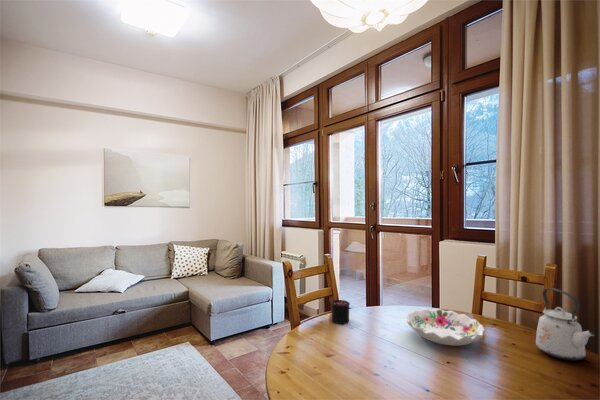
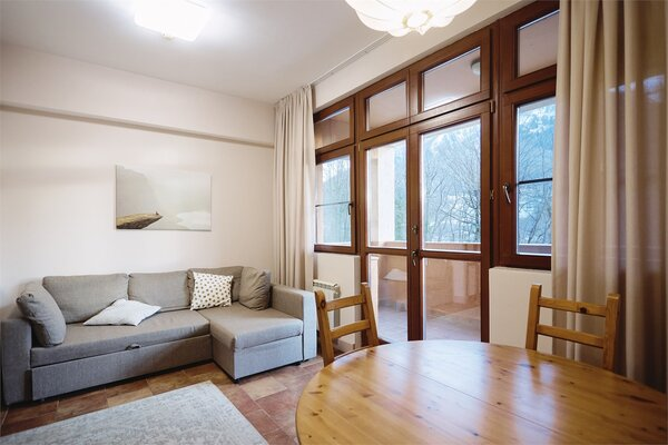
- kettle (566, 325)
- candle (340, 307)
- decorative bowl (443, 328)
